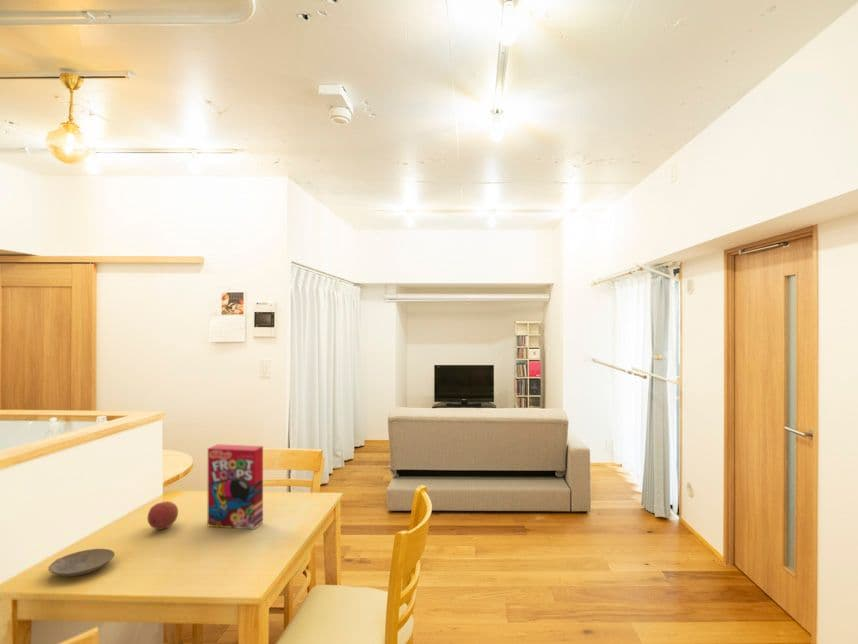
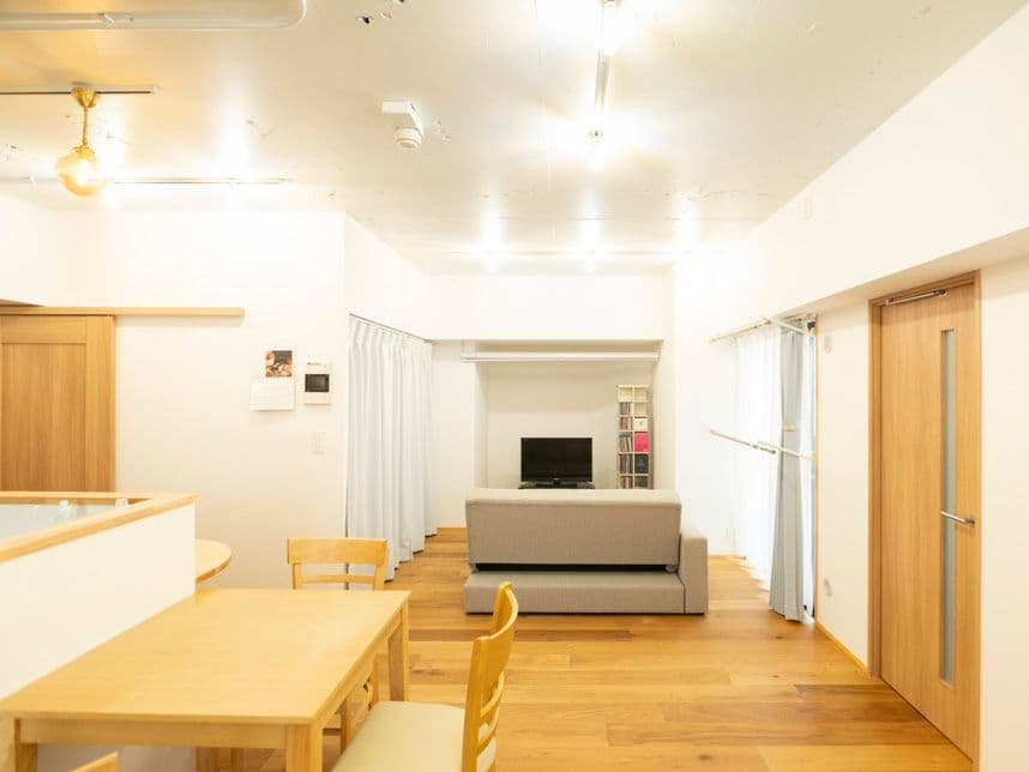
- fruit (163, 514)
- plate (82, 564)
- cereal box (235, 485)
